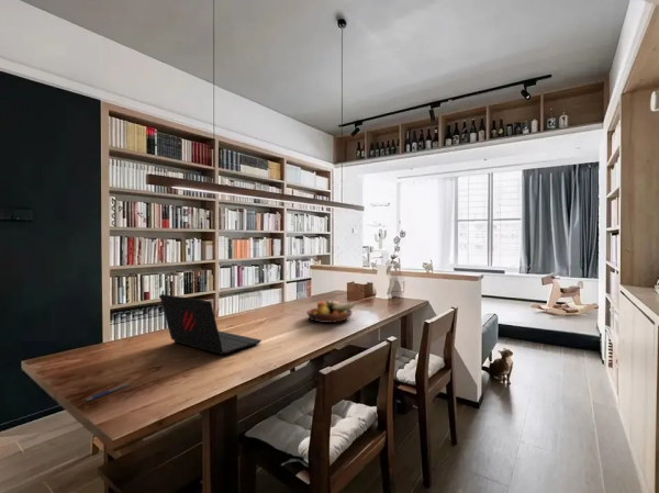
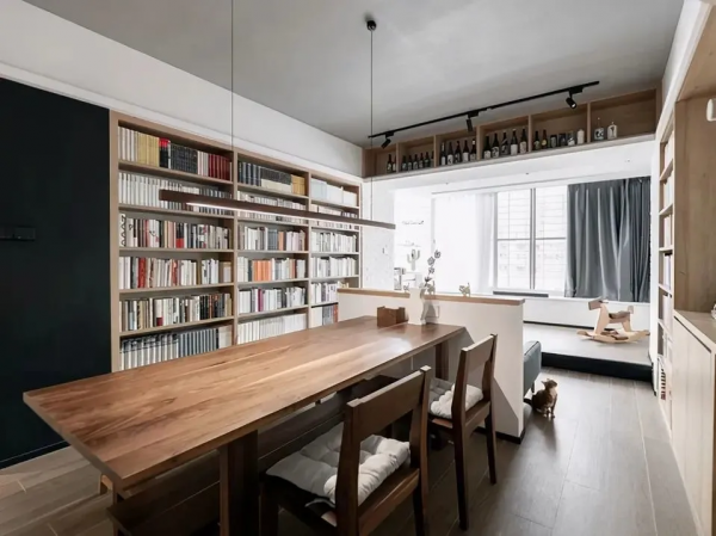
- laptop (211, 318)
- pen (109, 391)
- fruit bowl (330, 309)
